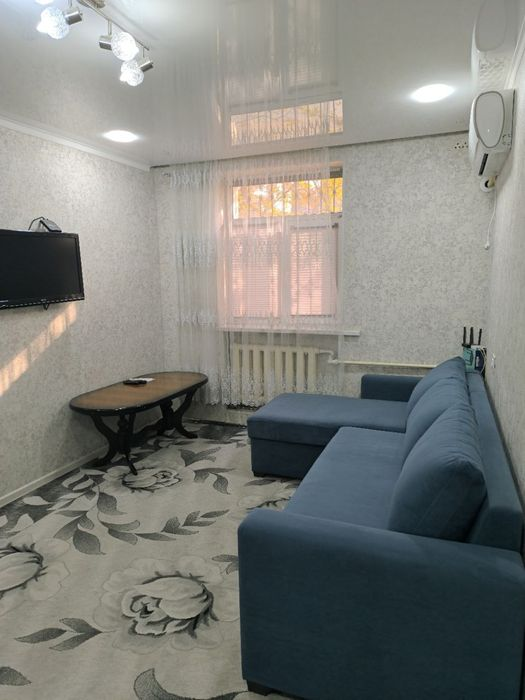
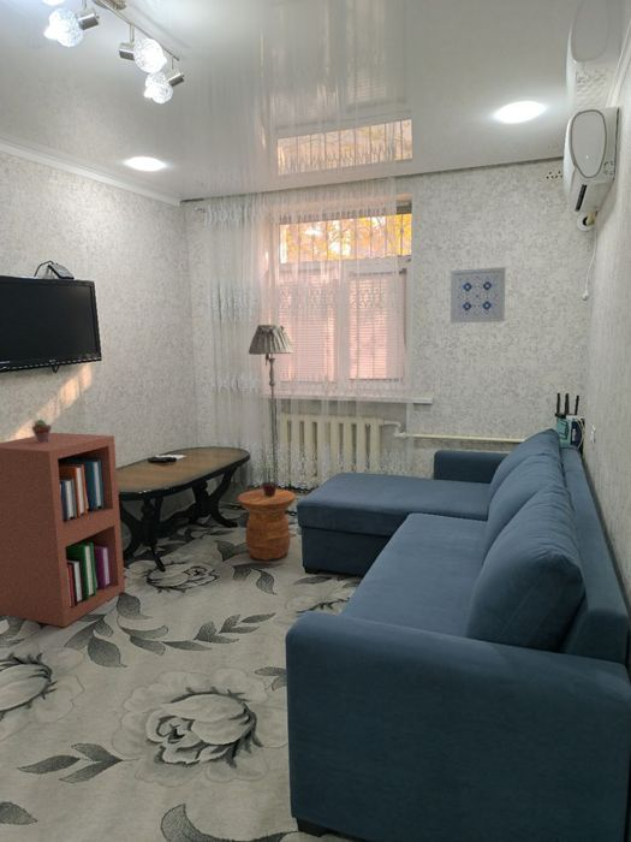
+ bookshelf (58, 522)
+ floor lamp (273, 425)
+ potted succulent (41, 429)
+ wall art (477, 295)
+ side table (267, 524)
+ potted plant (269, 479)
